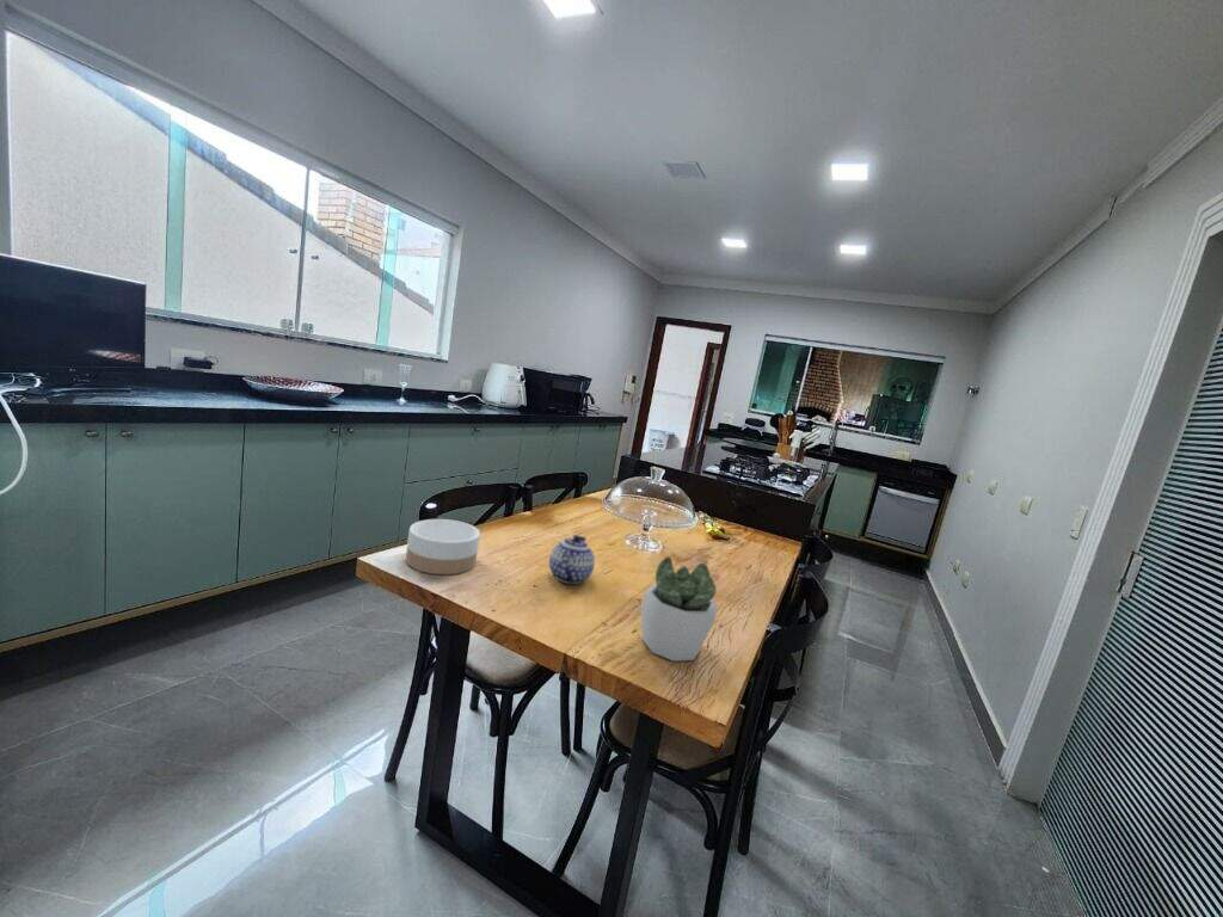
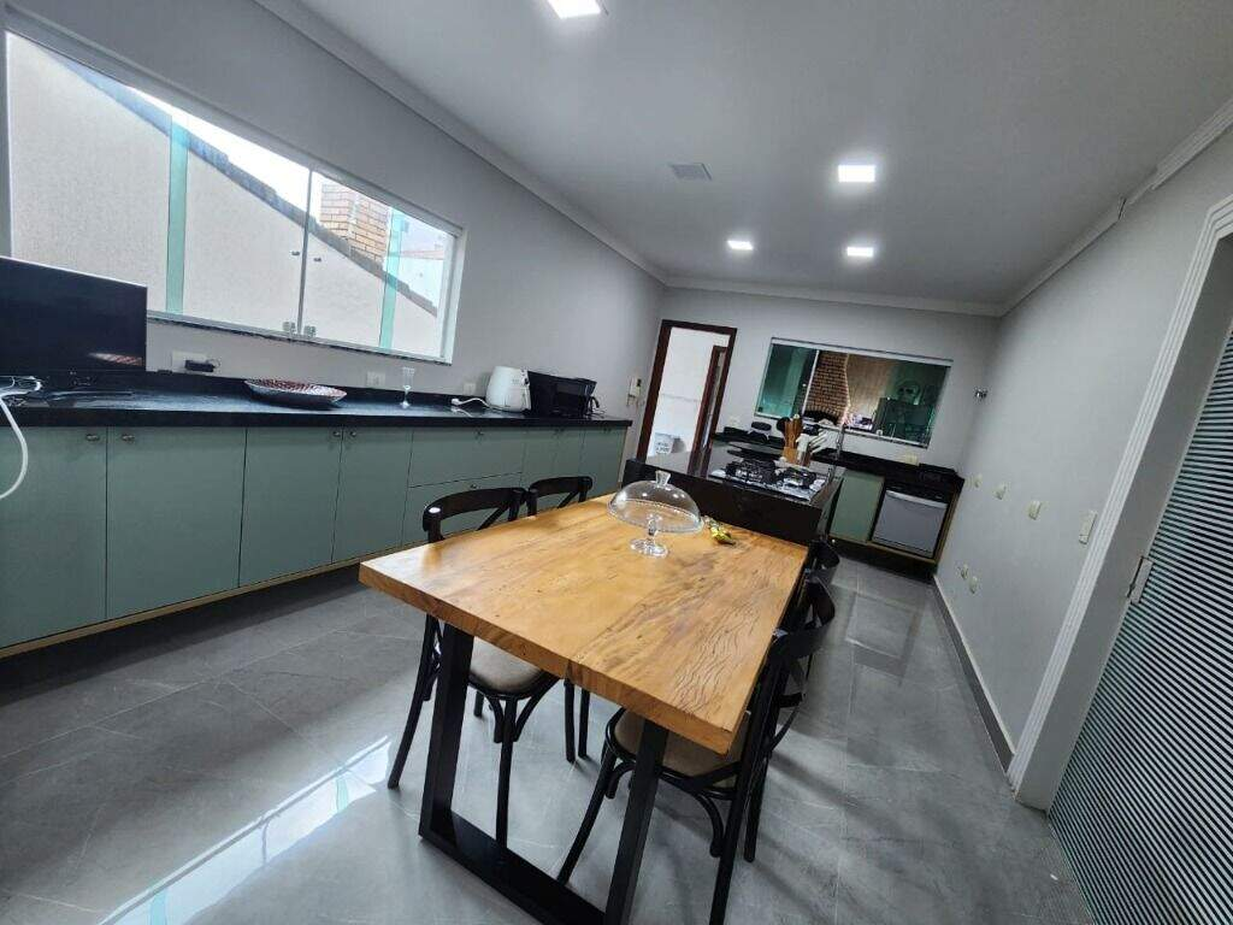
- teapot (572, 556)
- succulent plant (678, 607)
- bowl (443, 544)
